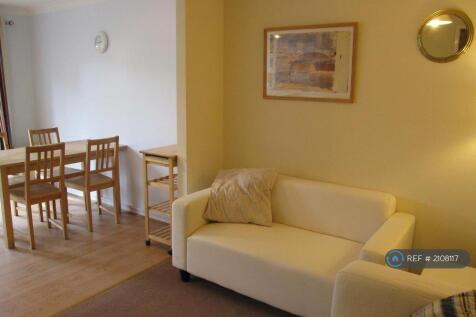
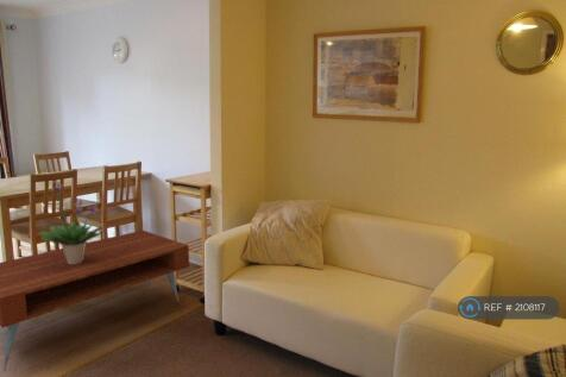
+ coffee table (89, 290)
+ potted plant (71, 222)
